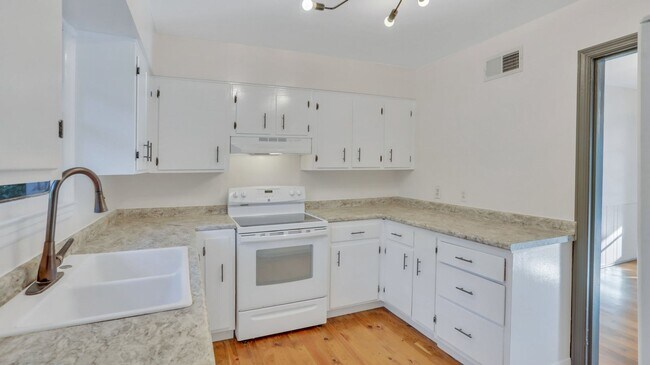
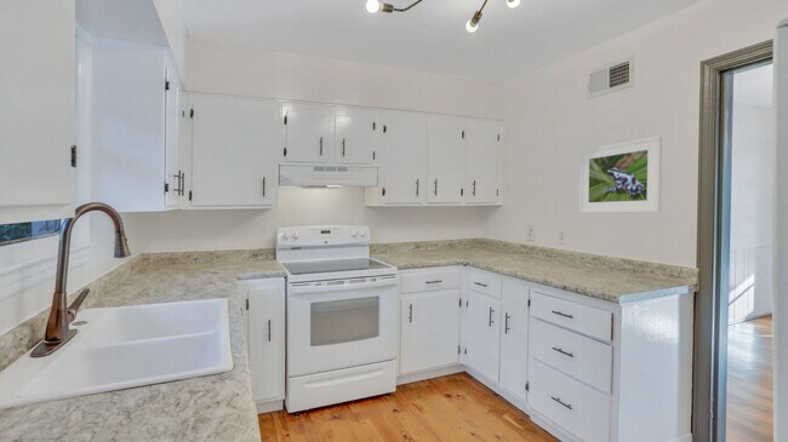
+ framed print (616, 178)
